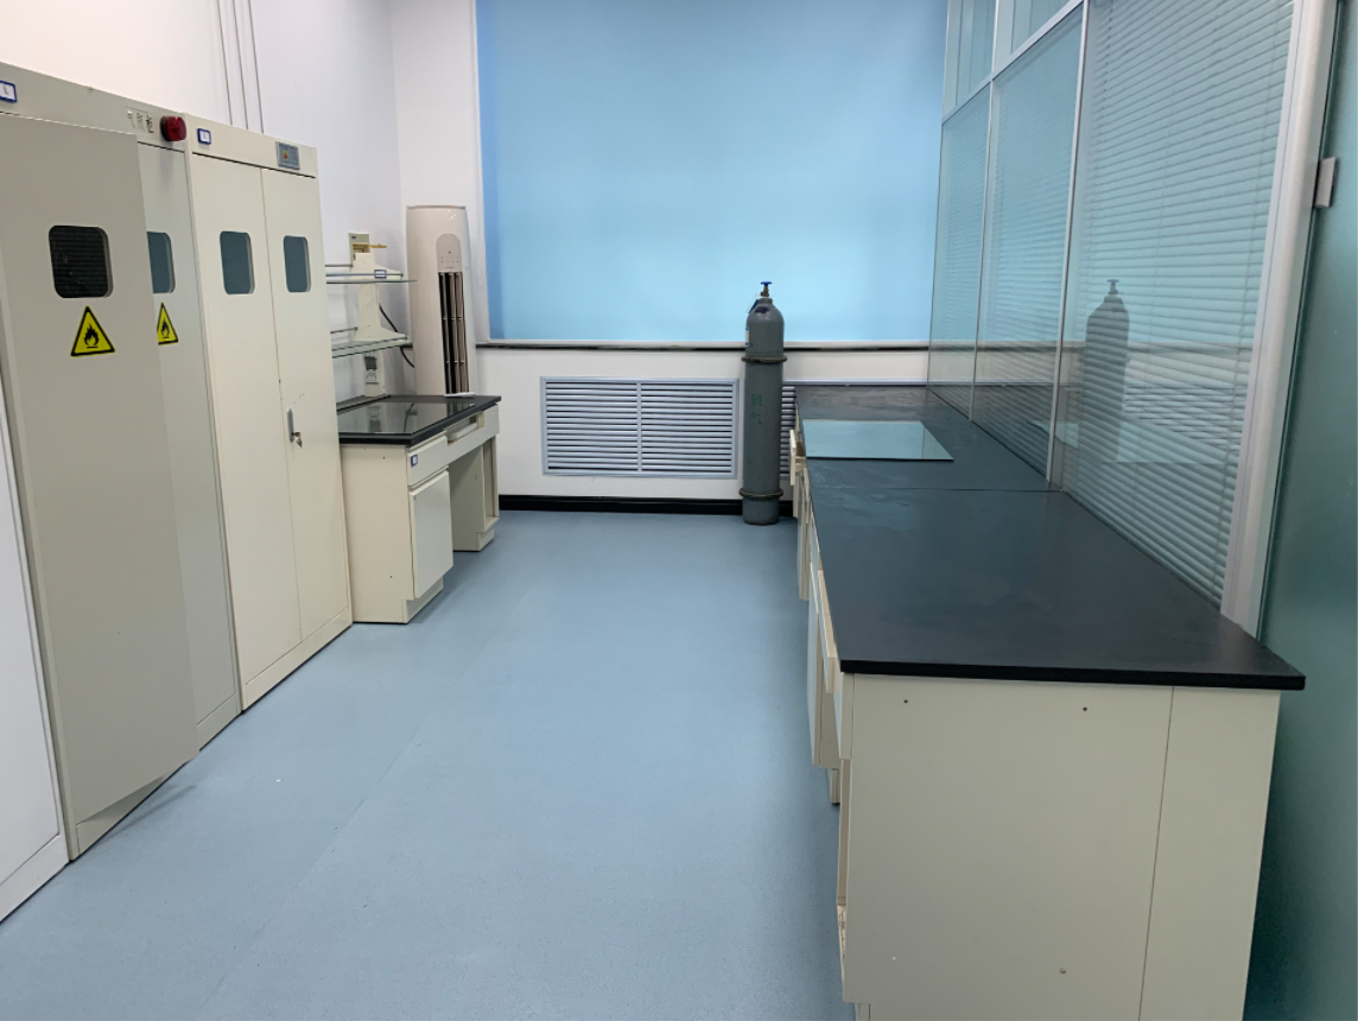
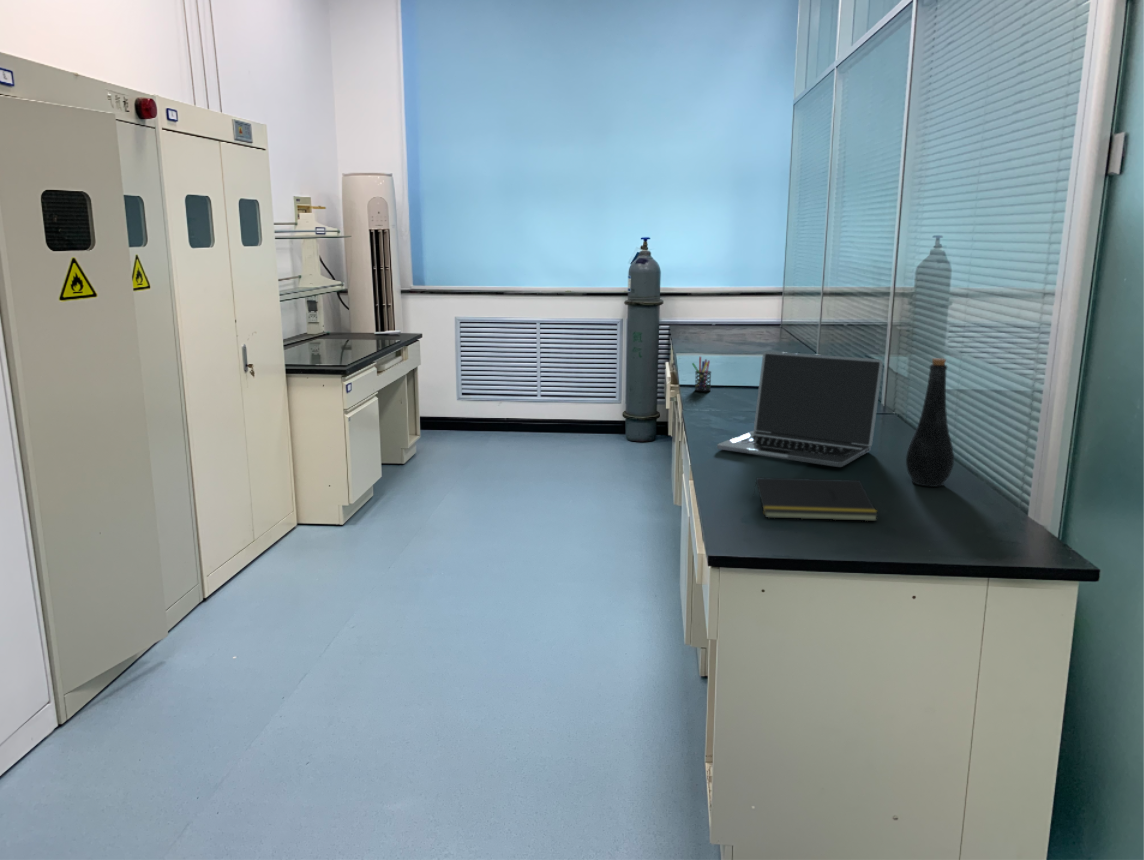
+ laptop (799, 404)
+ notepad (814, 498)
+ bottle (933, 421)
+ pen holder (701, 373)
